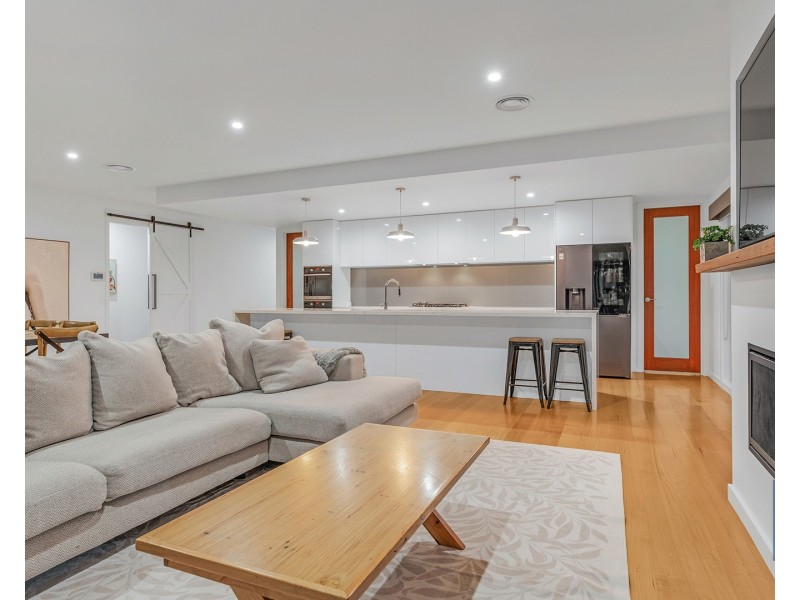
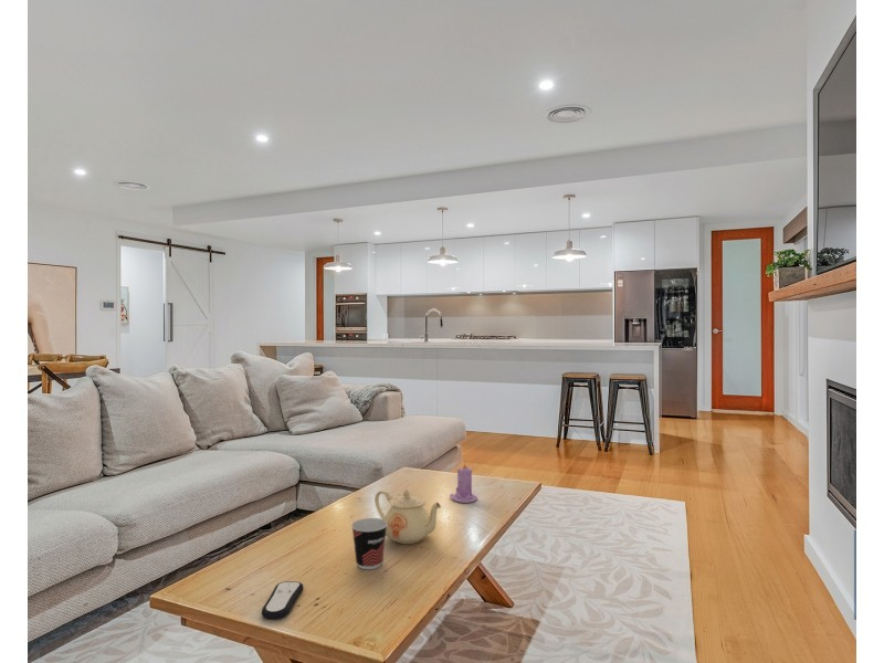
+ teapot (407, 513)
+ cup (369, 544)
+ candle (464, 481)
+ remote control (282, 599)
